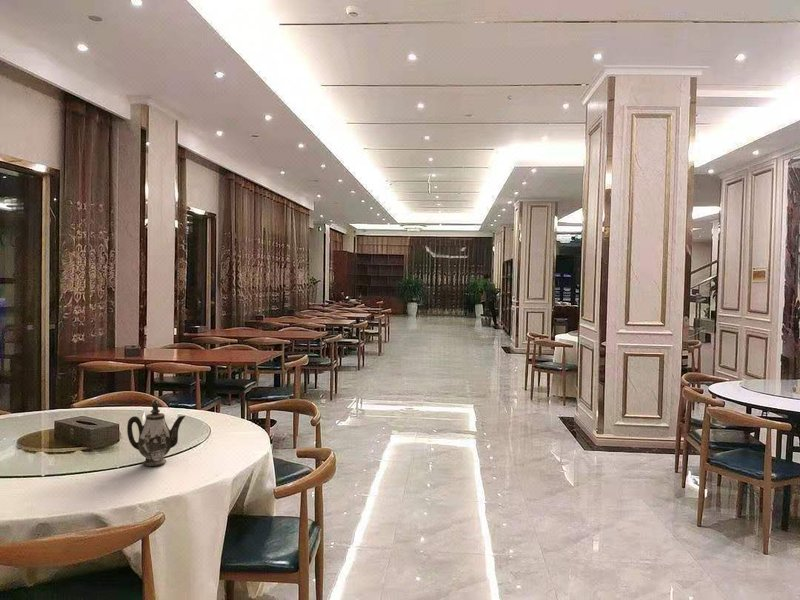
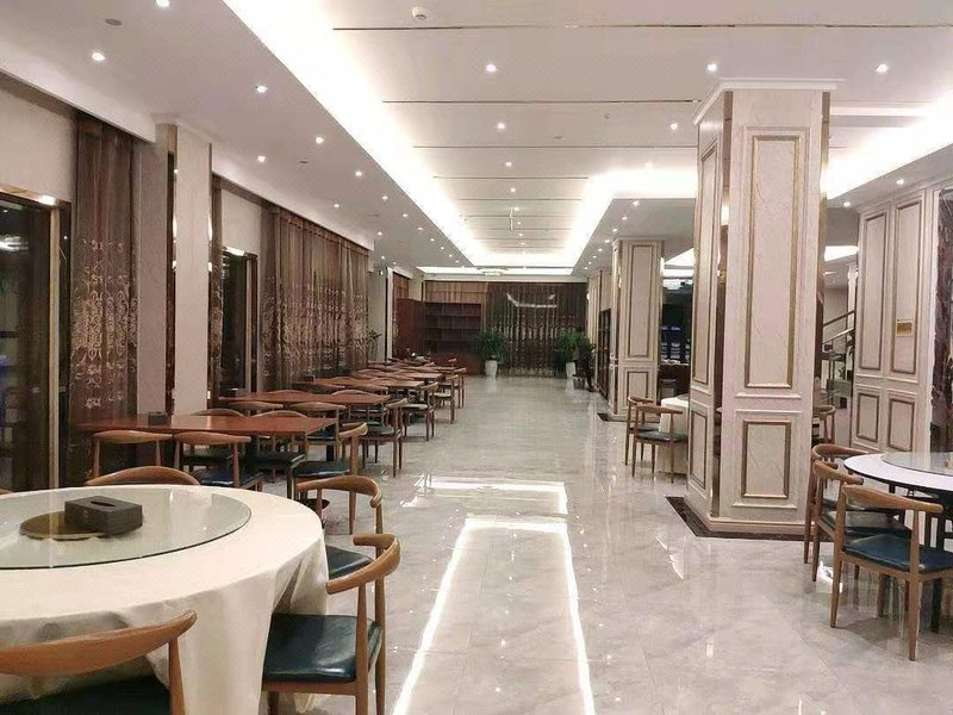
- teapot (156, 431)
